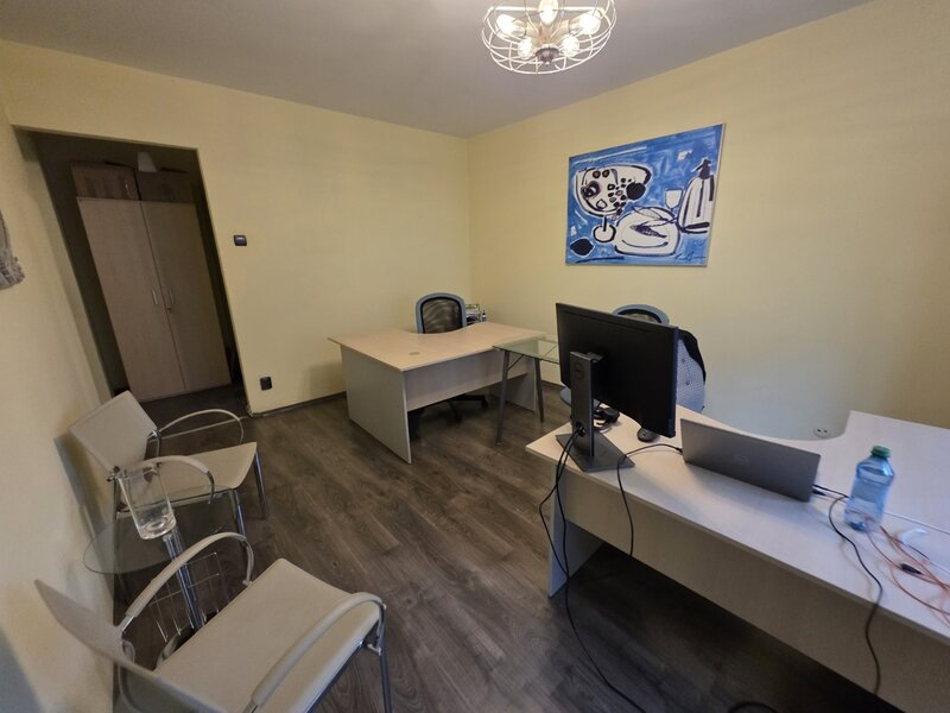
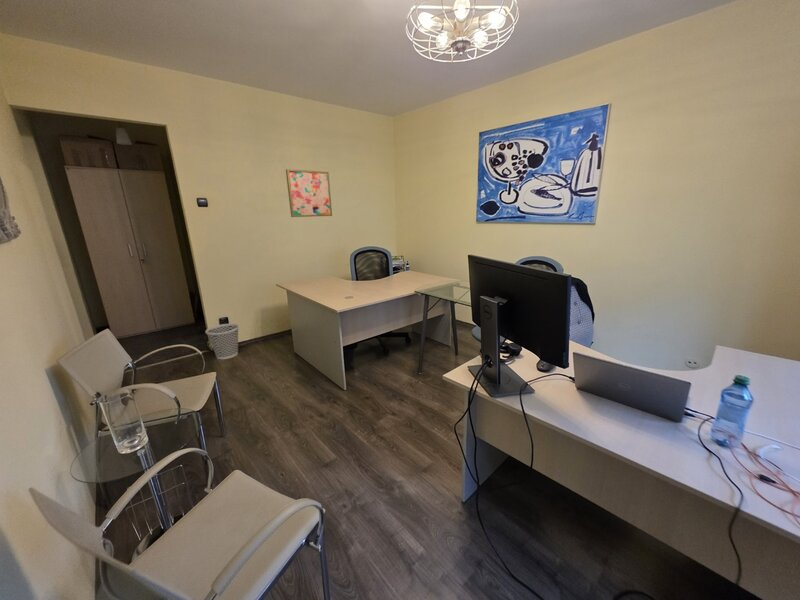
+ wastebasket (225, 341)
+ wall art (310, 194)
